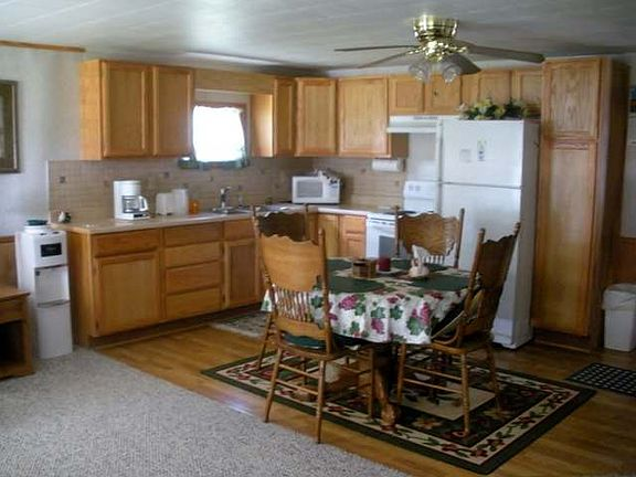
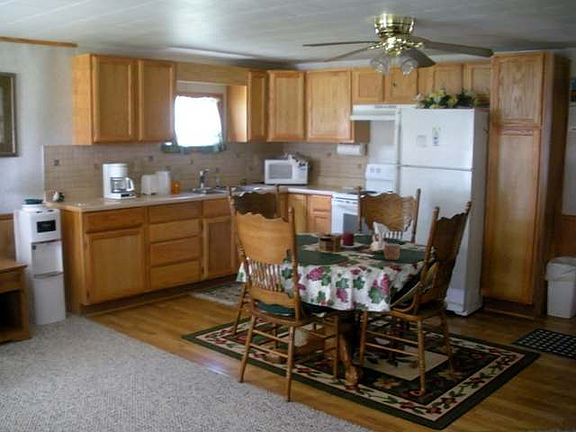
+ mug (390, 252)
